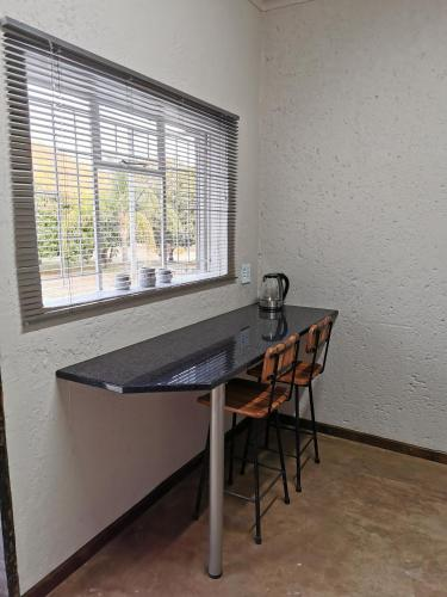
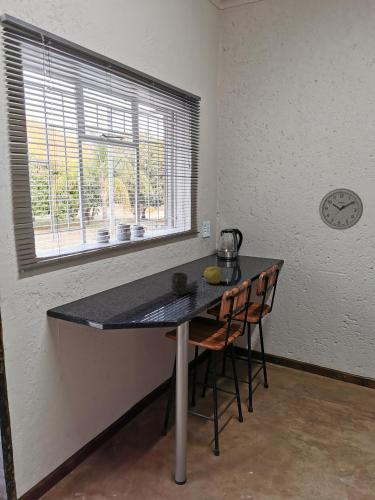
+ fruit (212, 274)
+ mug (177, 283)
+ wall clock (340, 209)
